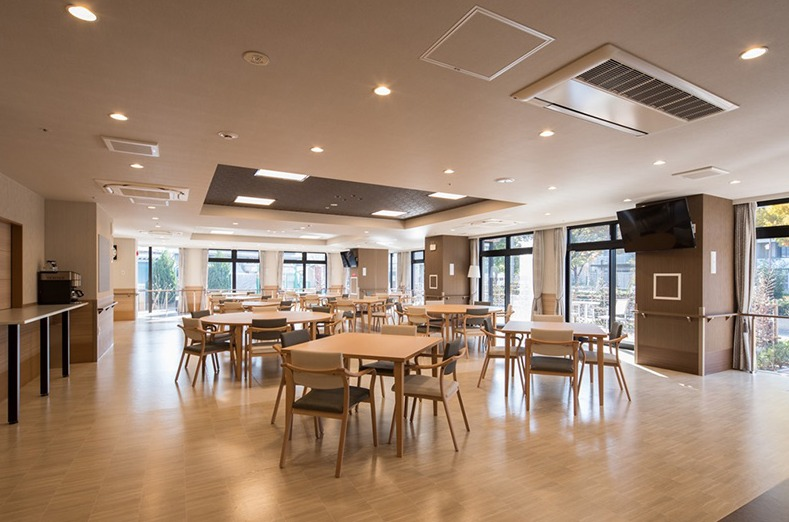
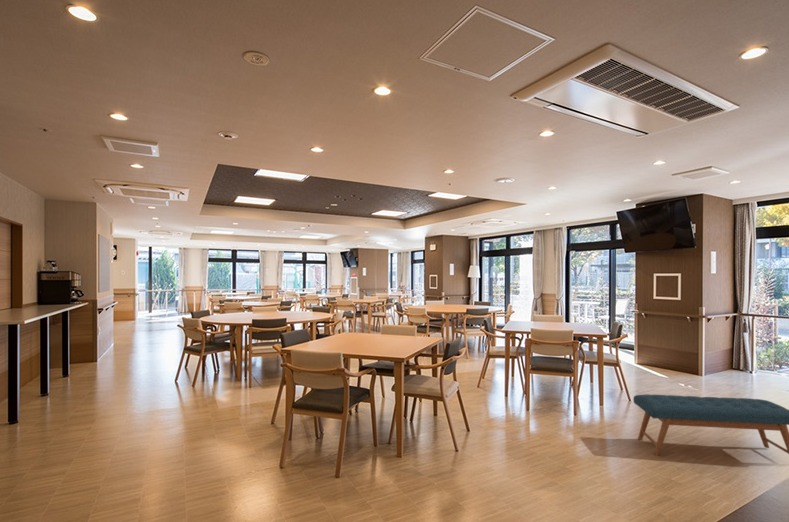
+ bench (712, 426)
